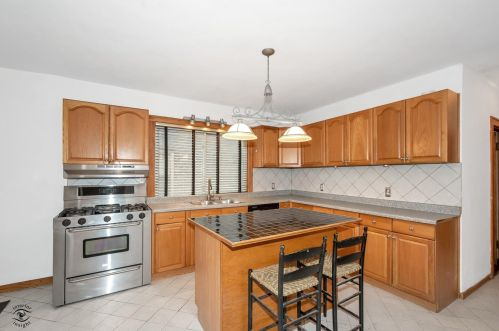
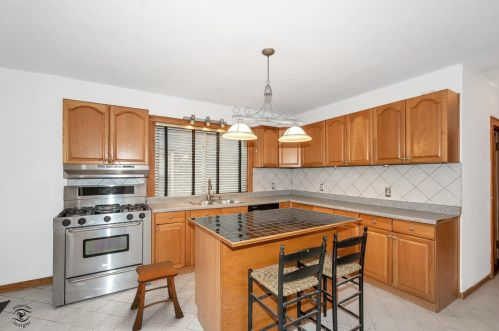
+ stool (156, 289)
